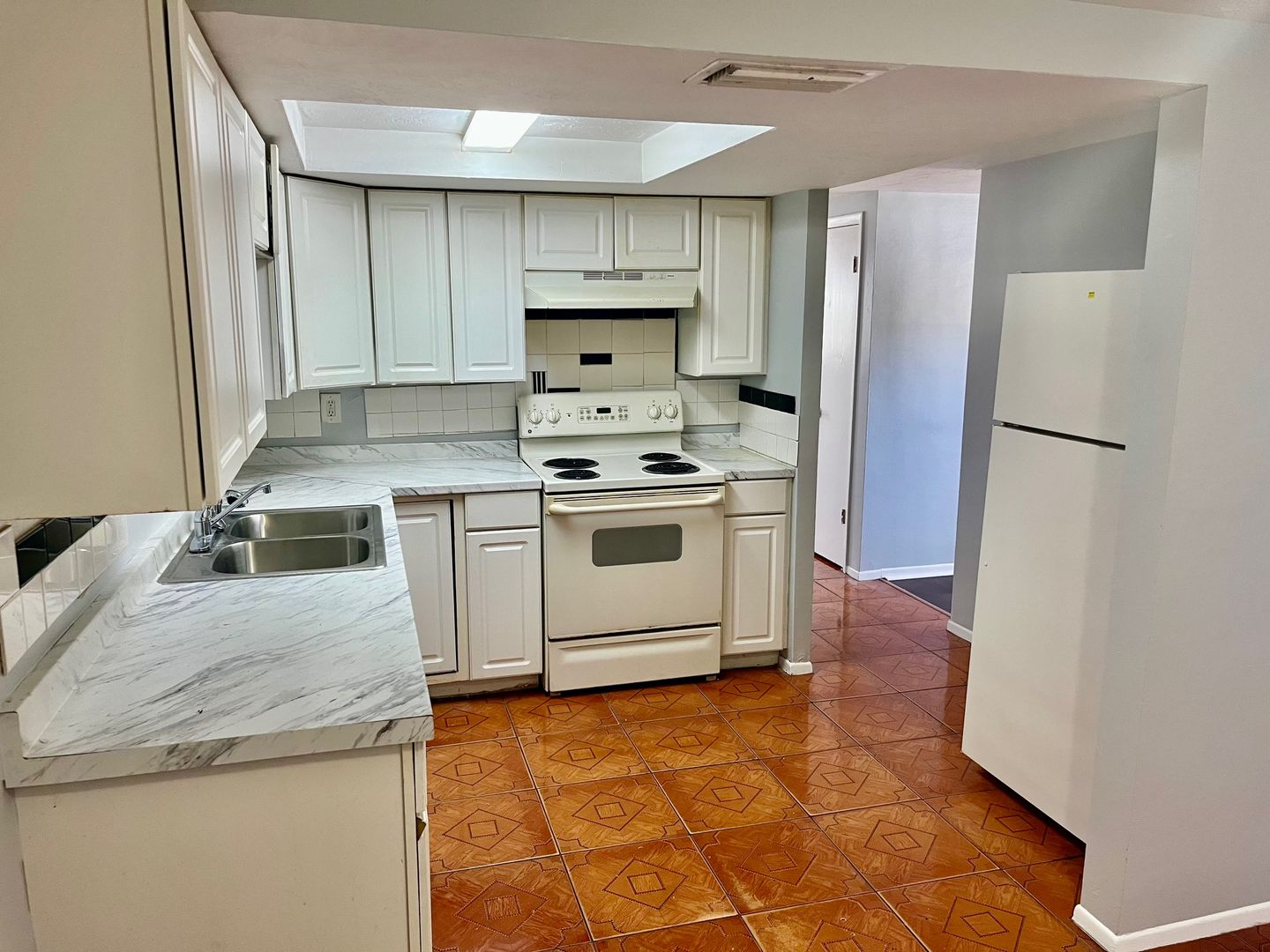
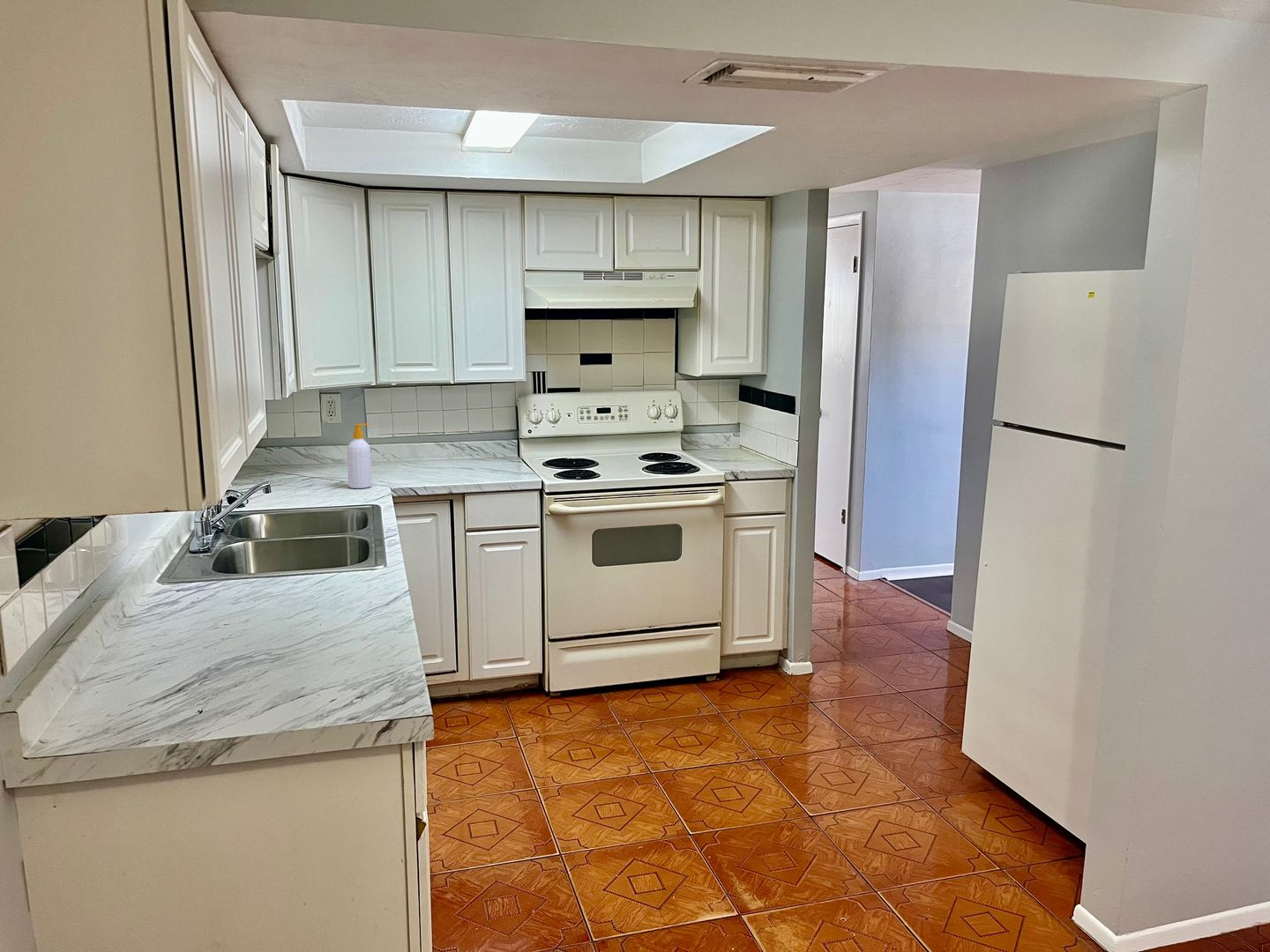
+ soap bottle (360, 455)
